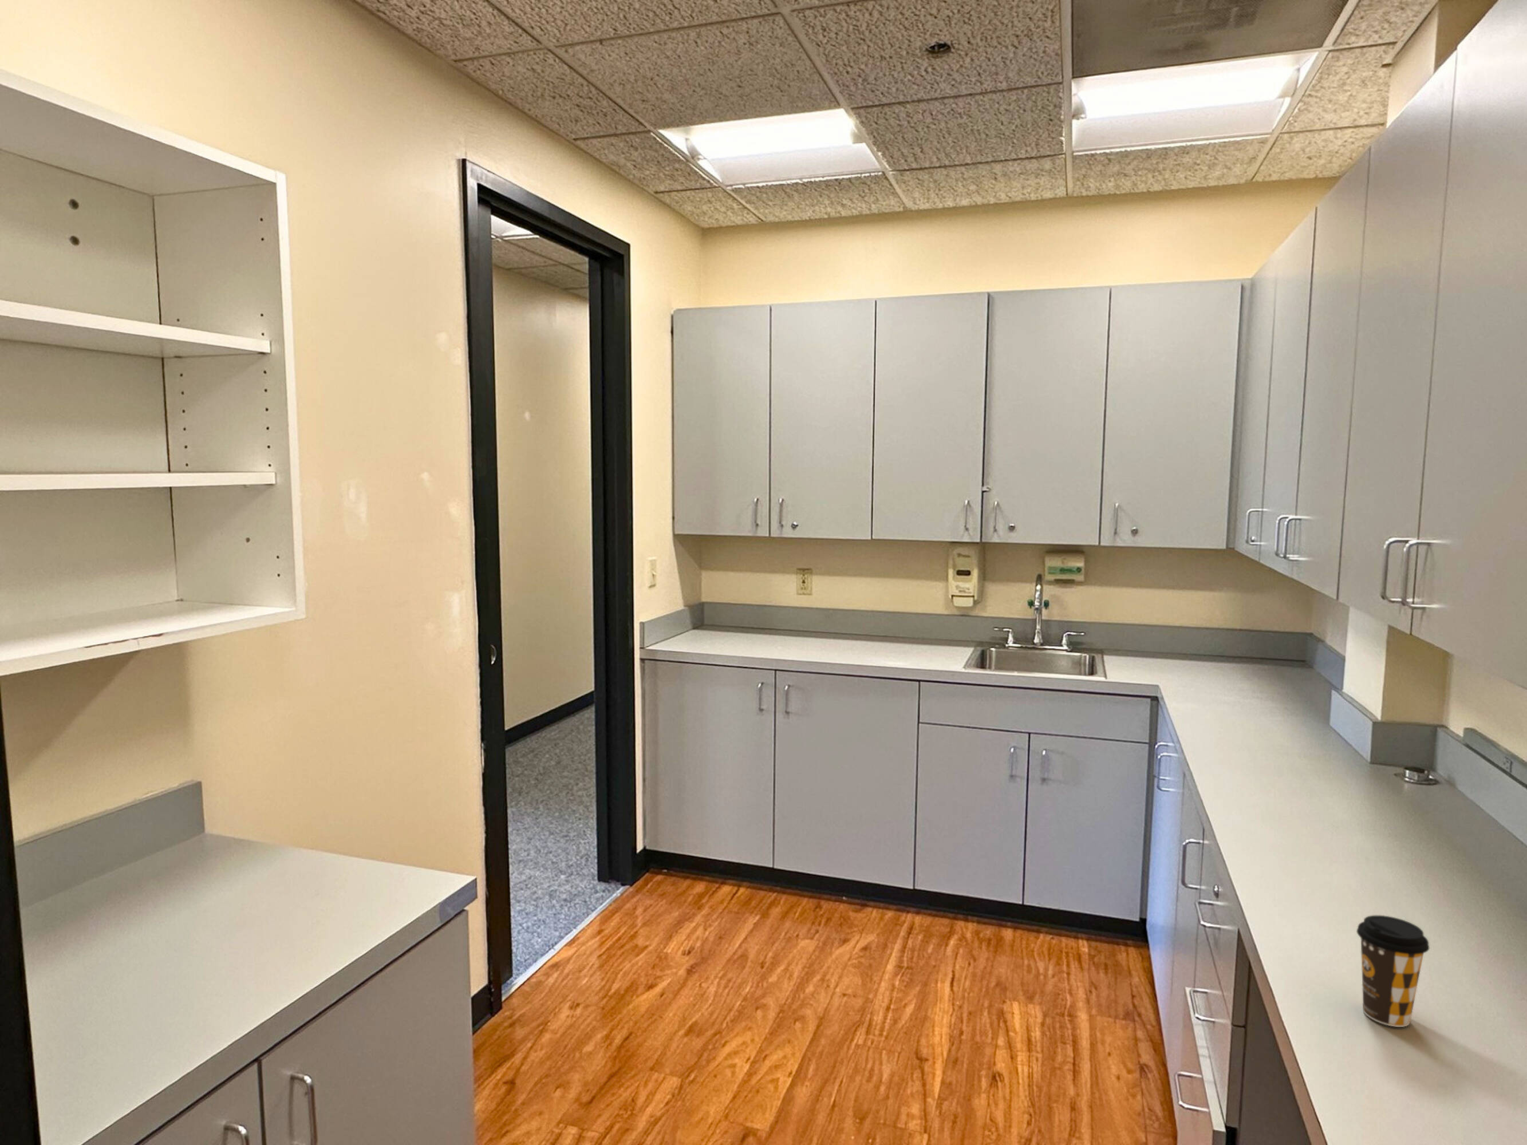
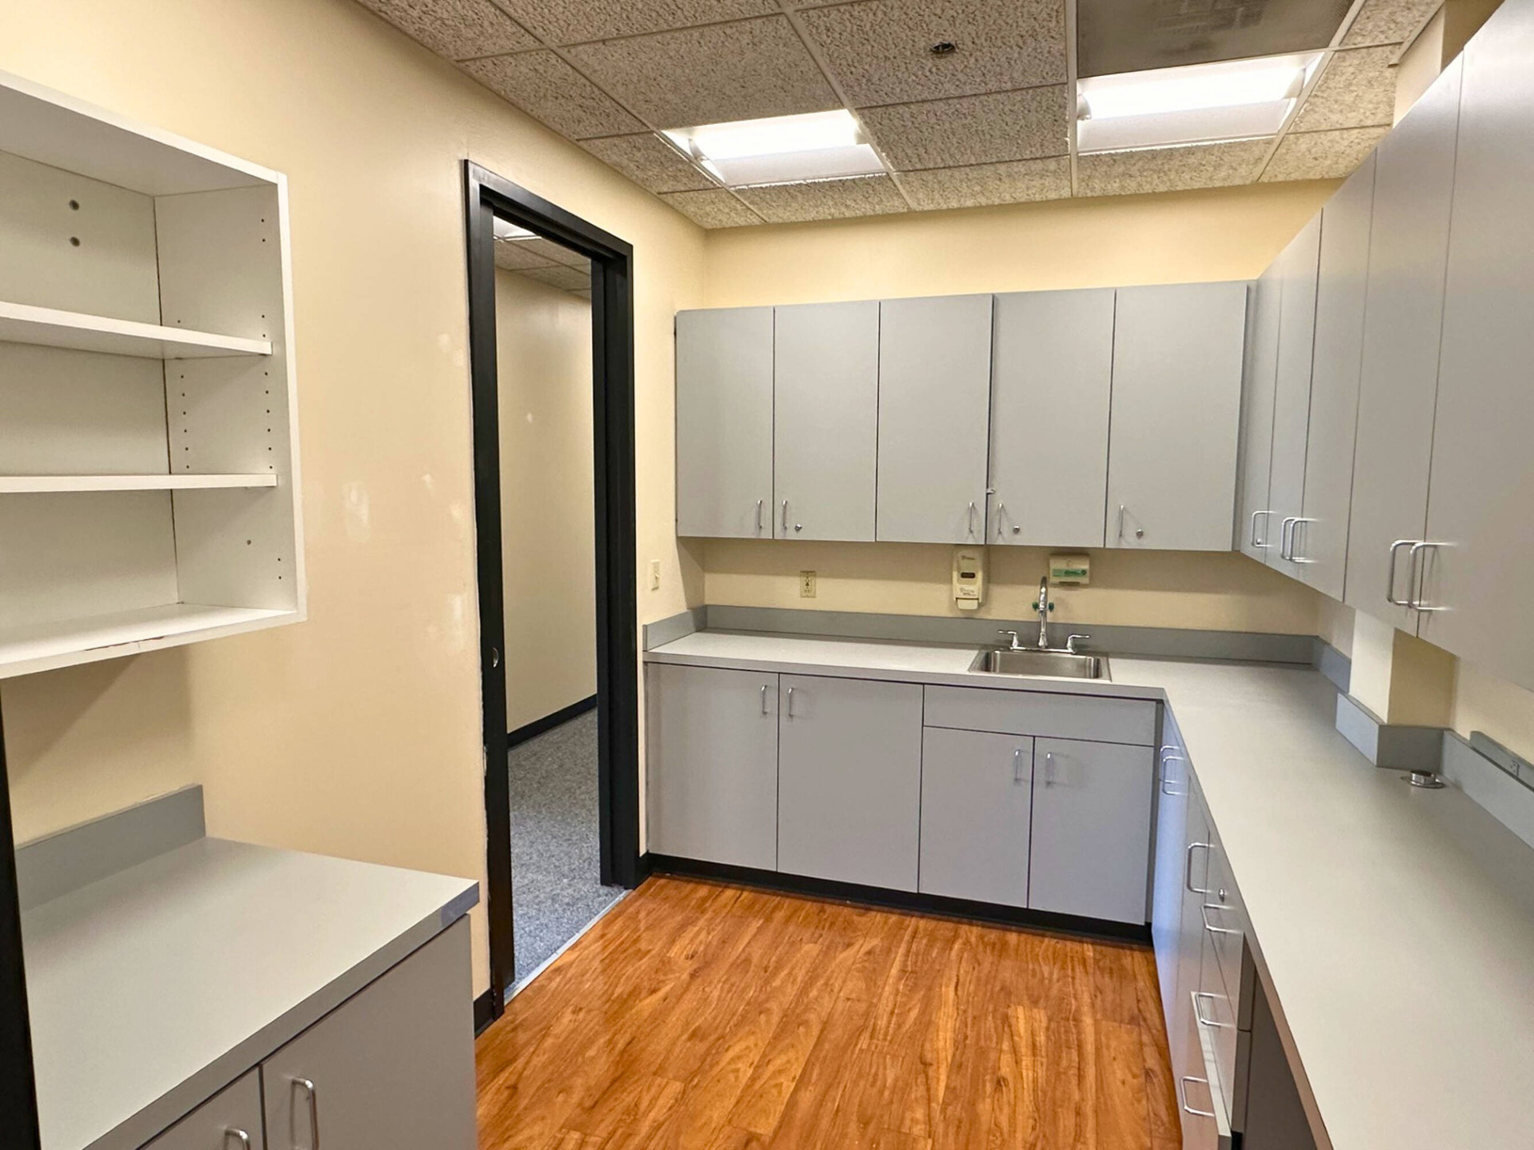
- coffee cup (1390, 971)
